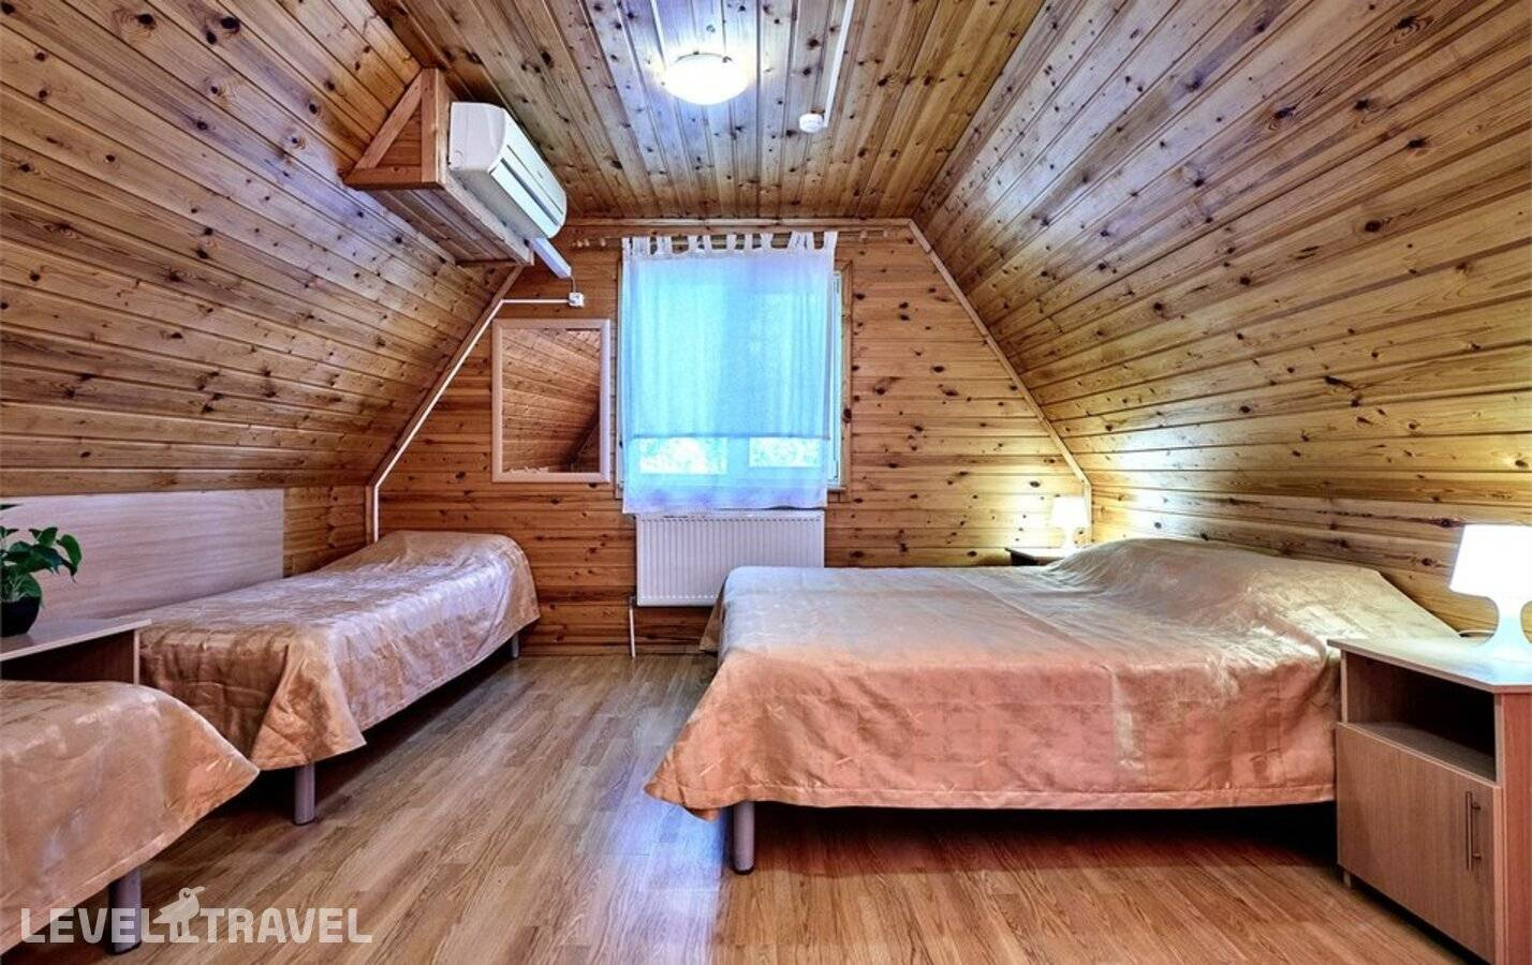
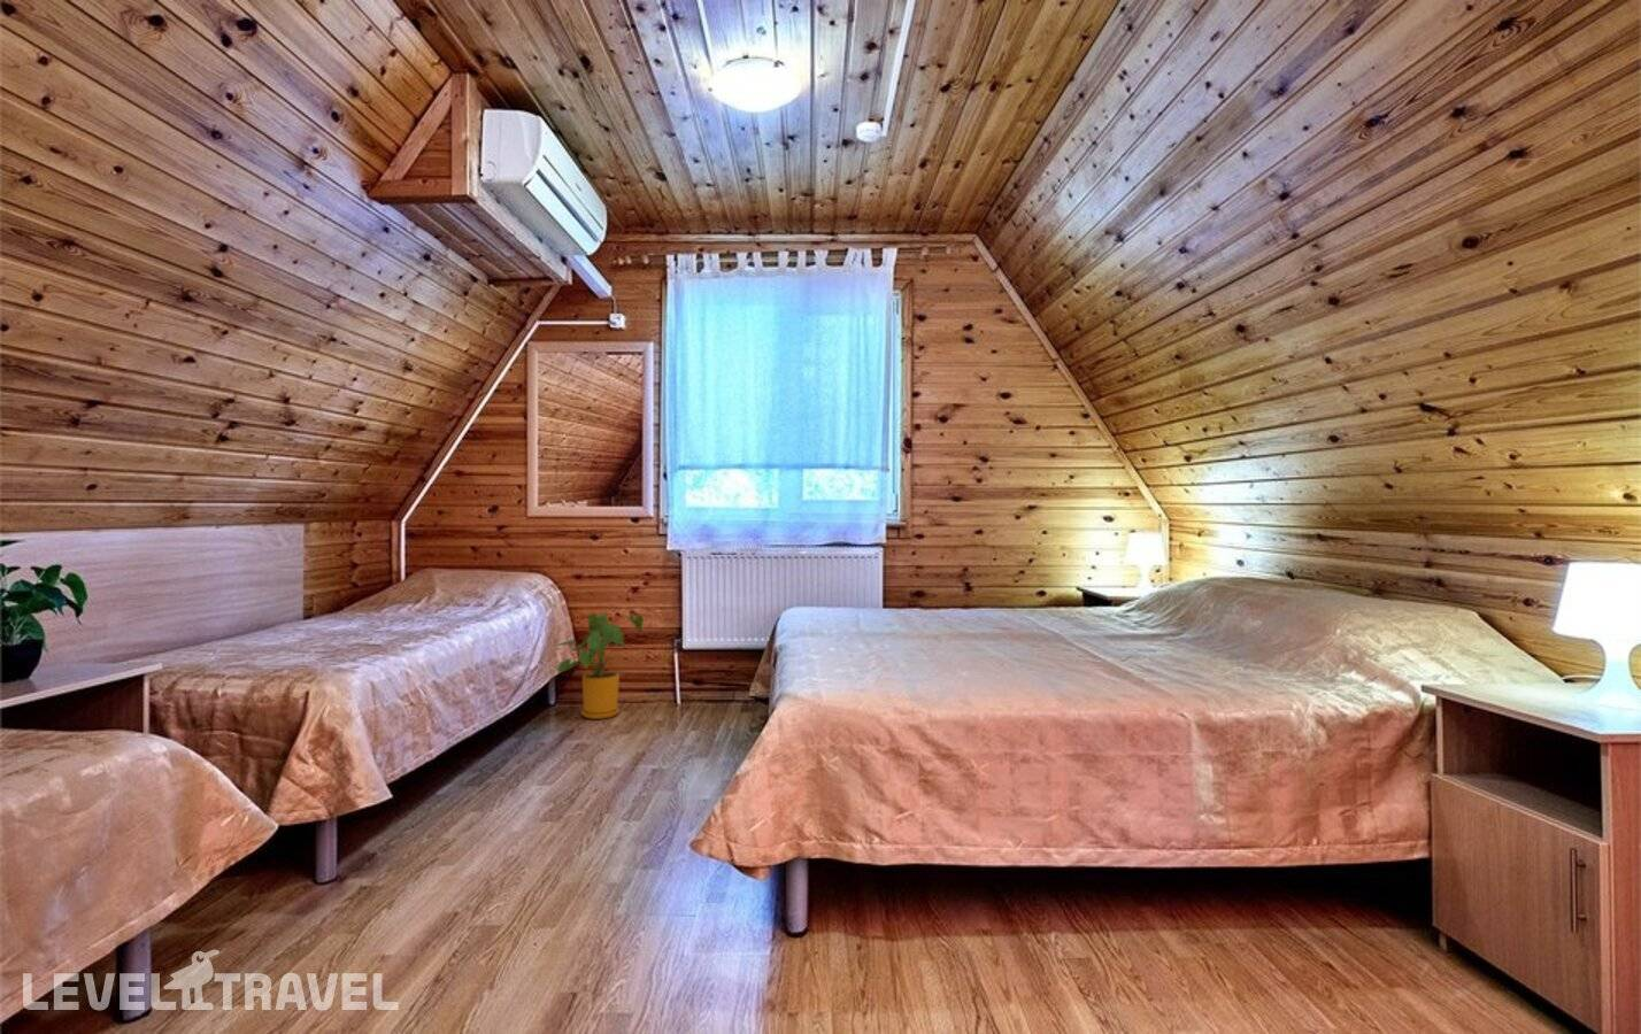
+ house plant (599, 664)
